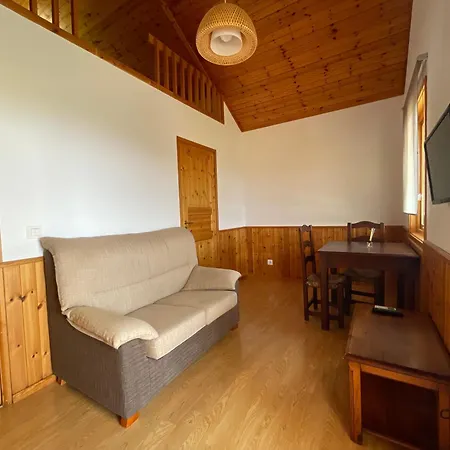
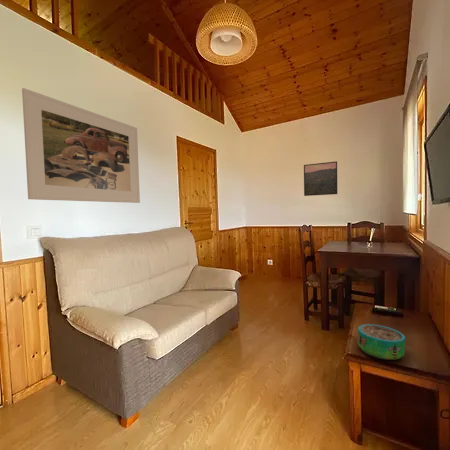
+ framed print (320, 179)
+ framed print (92, 157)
+ decorative bowl (380, 341)
